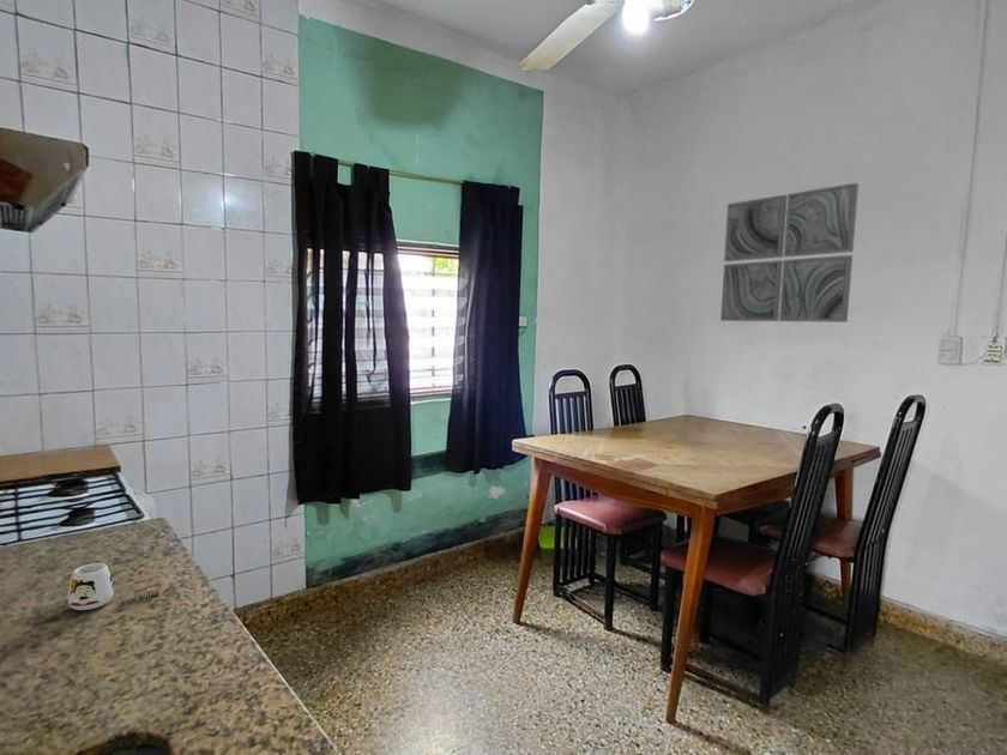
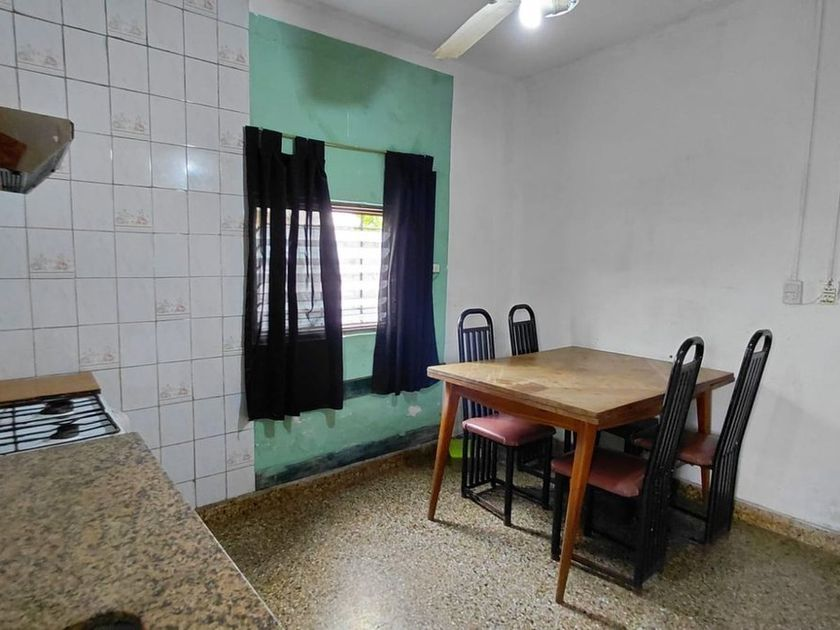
- mug (110, 579)
- wall art (782, 256)
